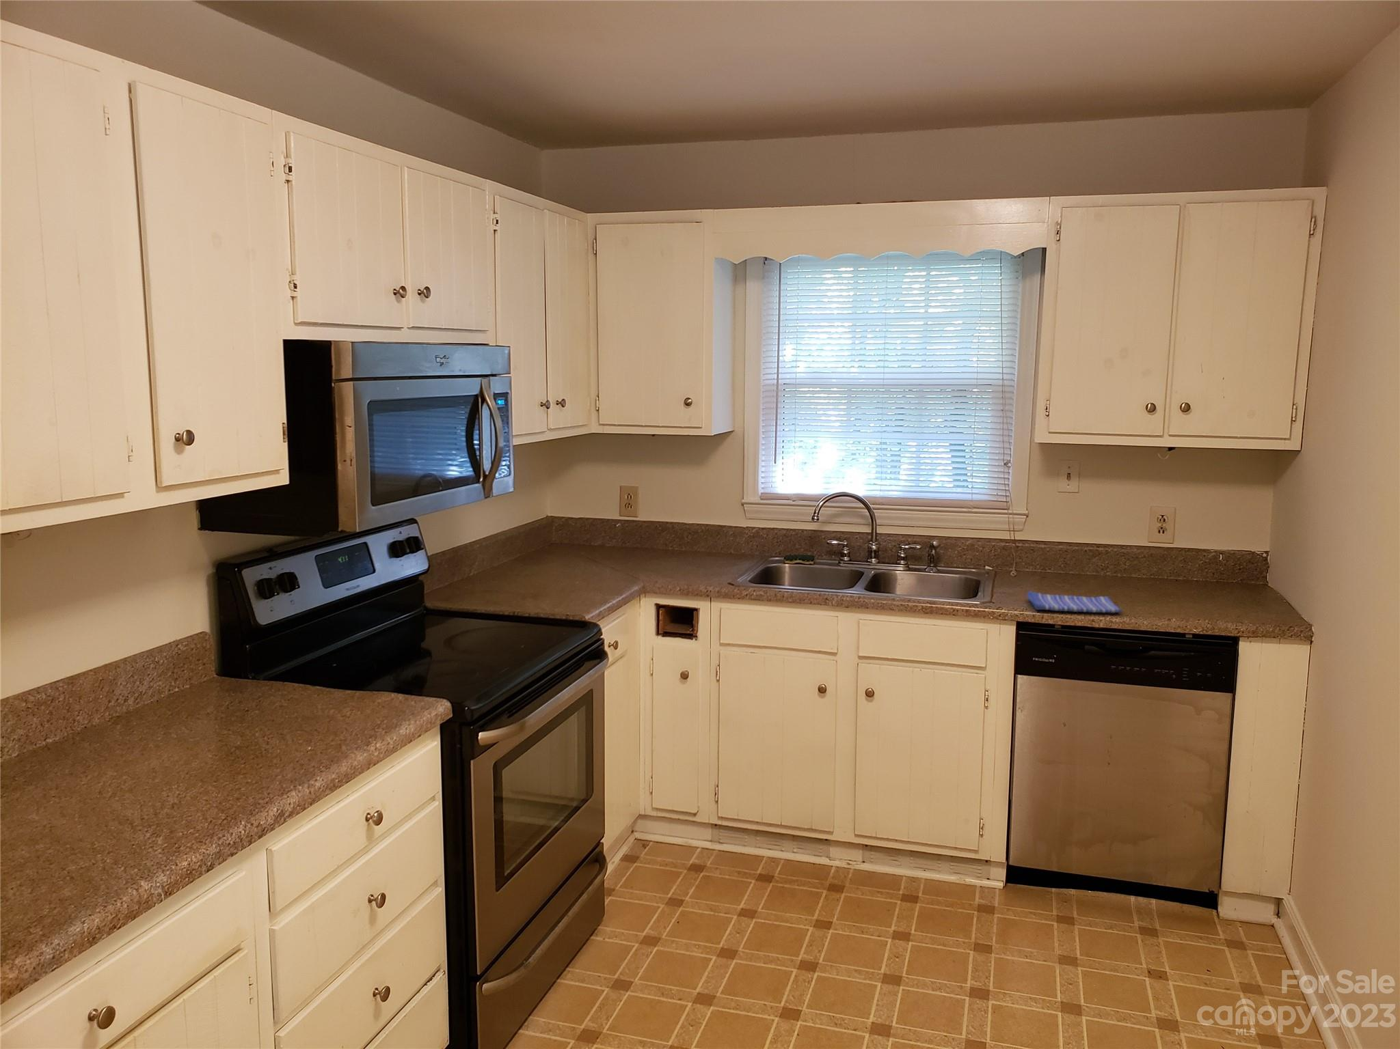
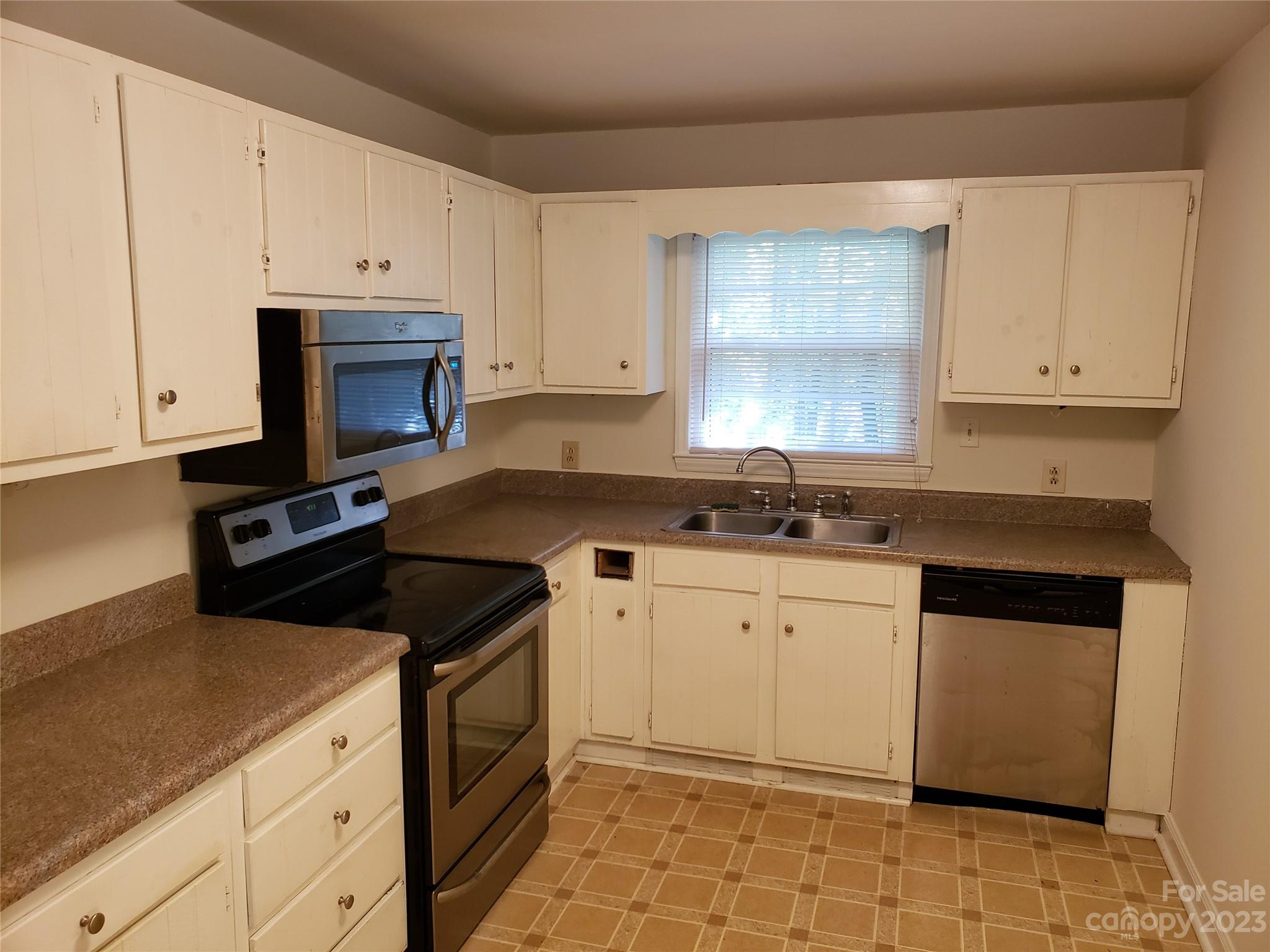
- dish towel (1071, 602)
